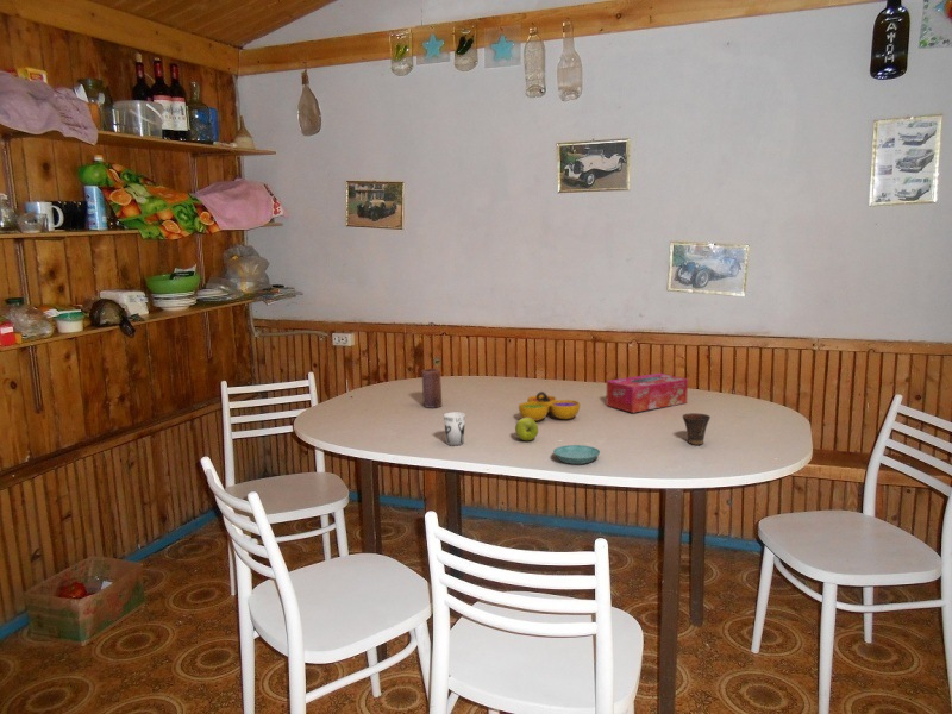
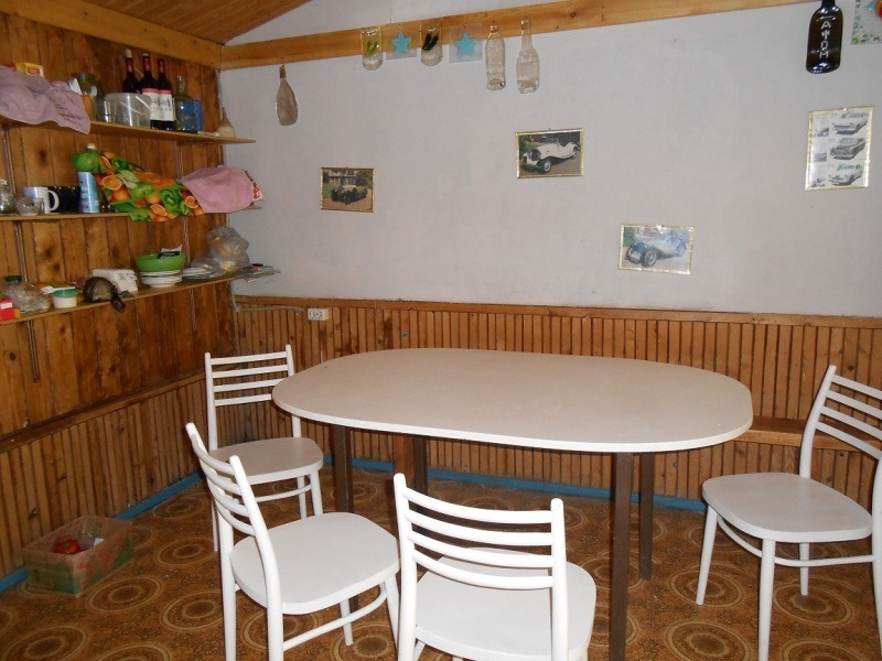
- cup (455, 428)
- tissue box (646, 392)
- saucer (576, 455)
- candle (432, 388)
- decorative bowl (545, 402)
- apple (526, 428)
- cup (695, 428)
